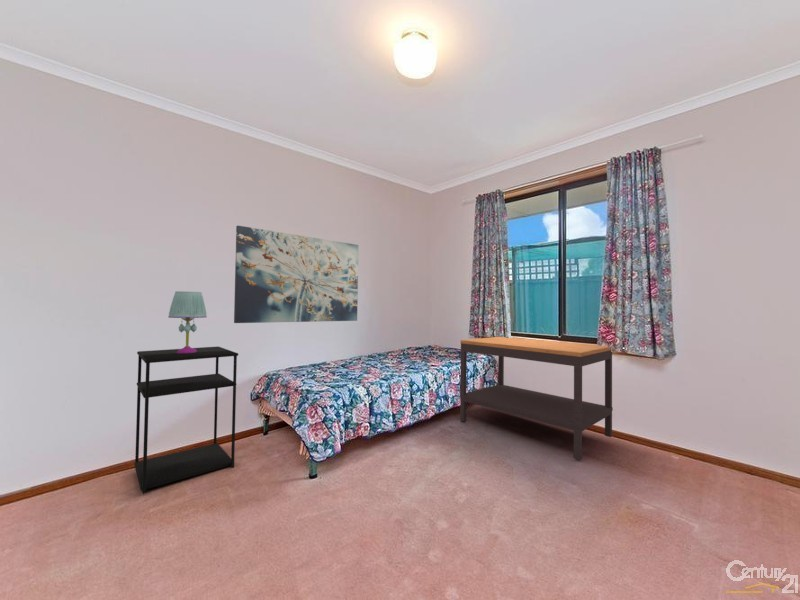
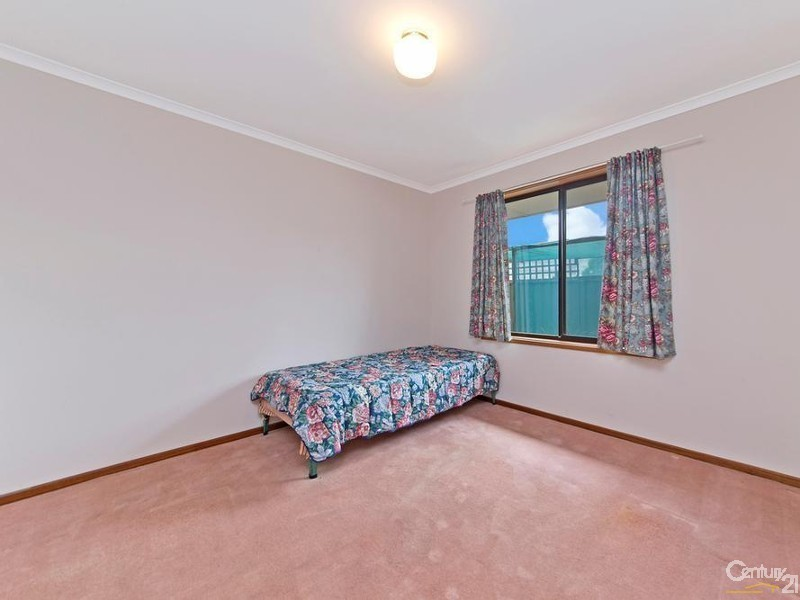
- wall art (303, 279)
- shelving unit (185, 392)
- side table (530, 390)
- table lamp (187, 321)
